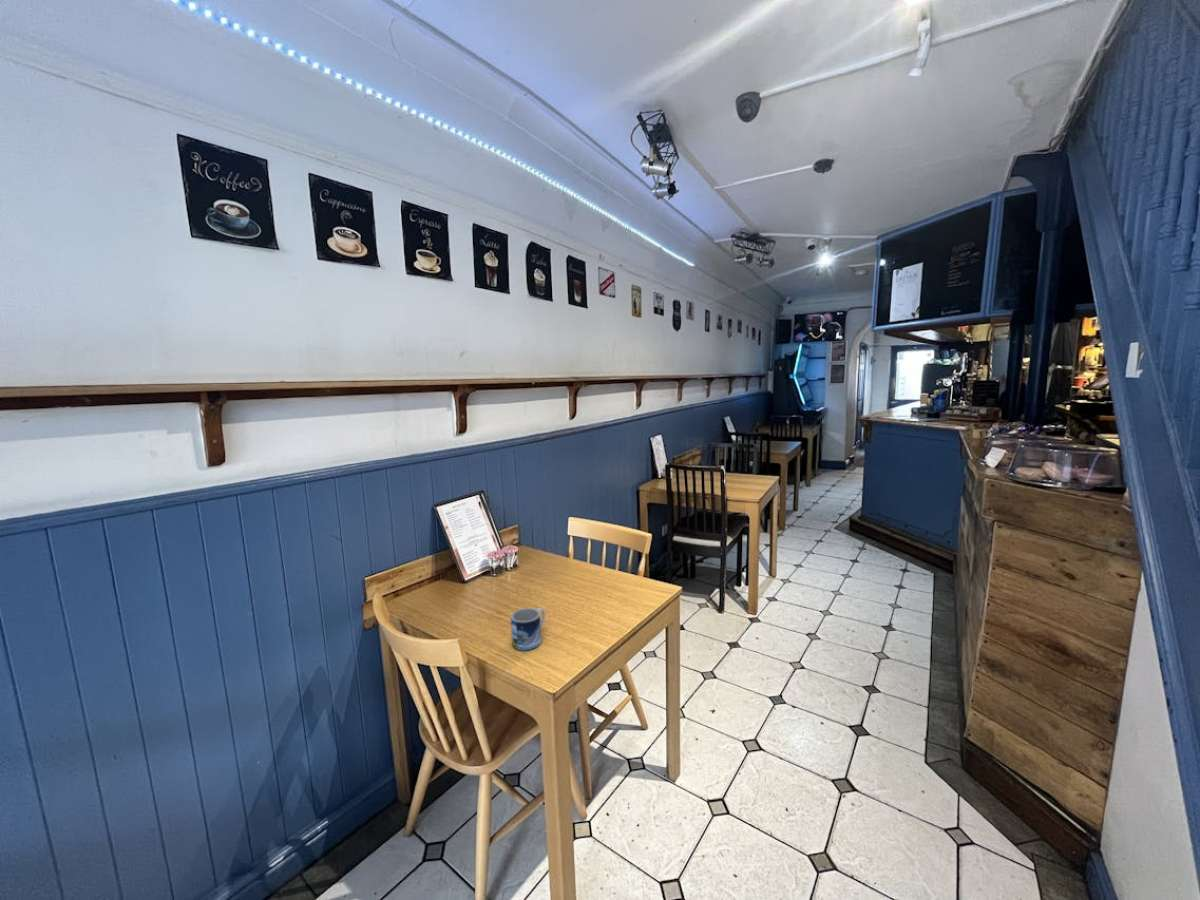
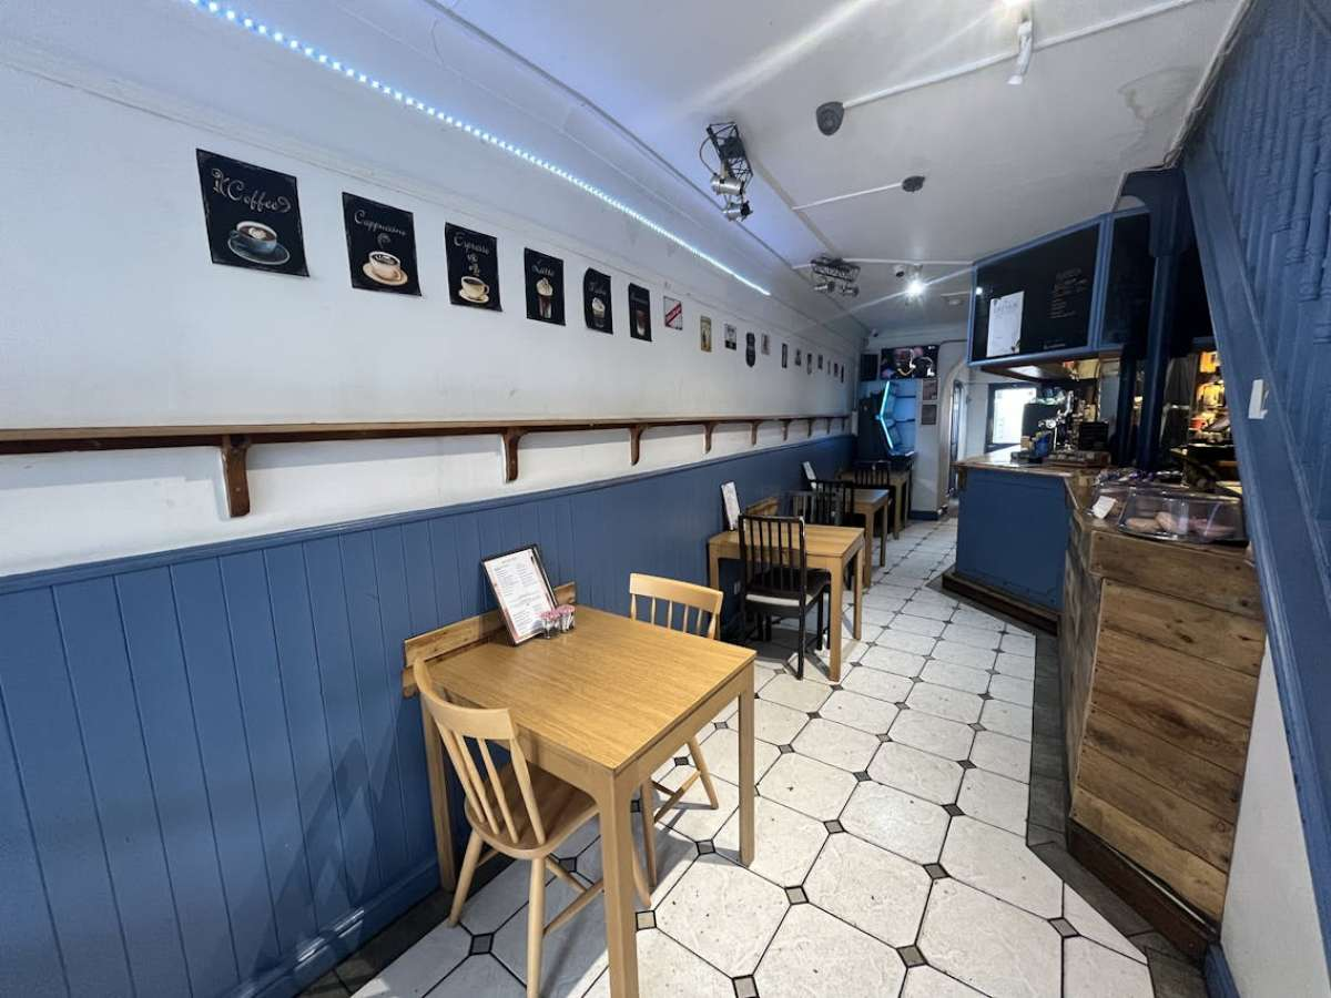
- mug (530, 626)
